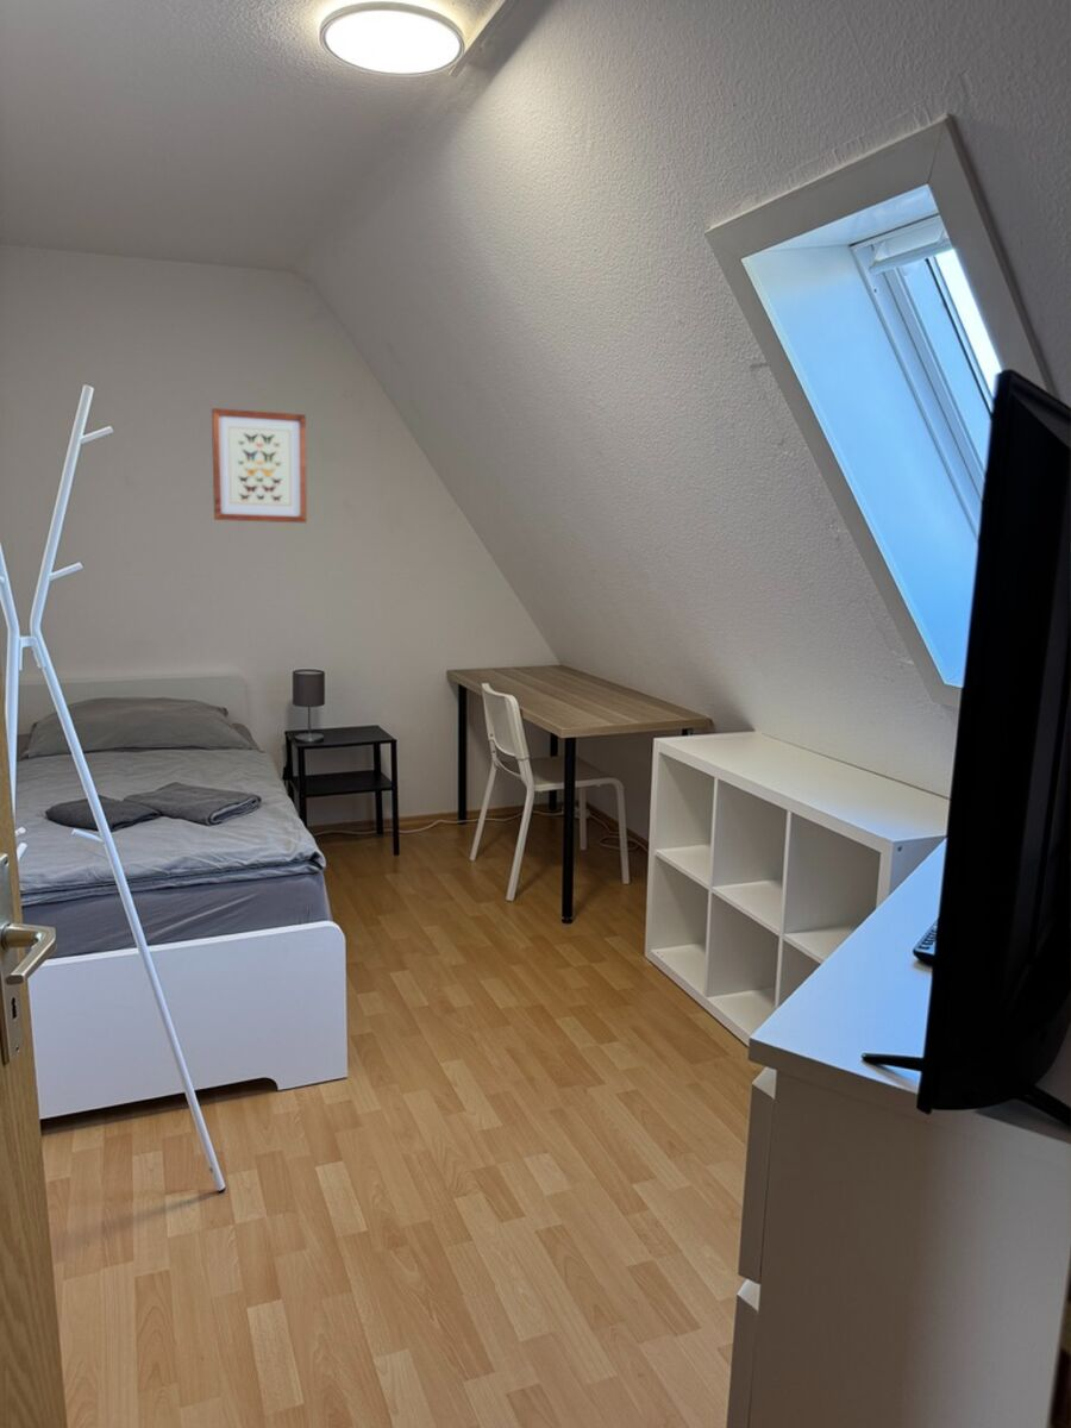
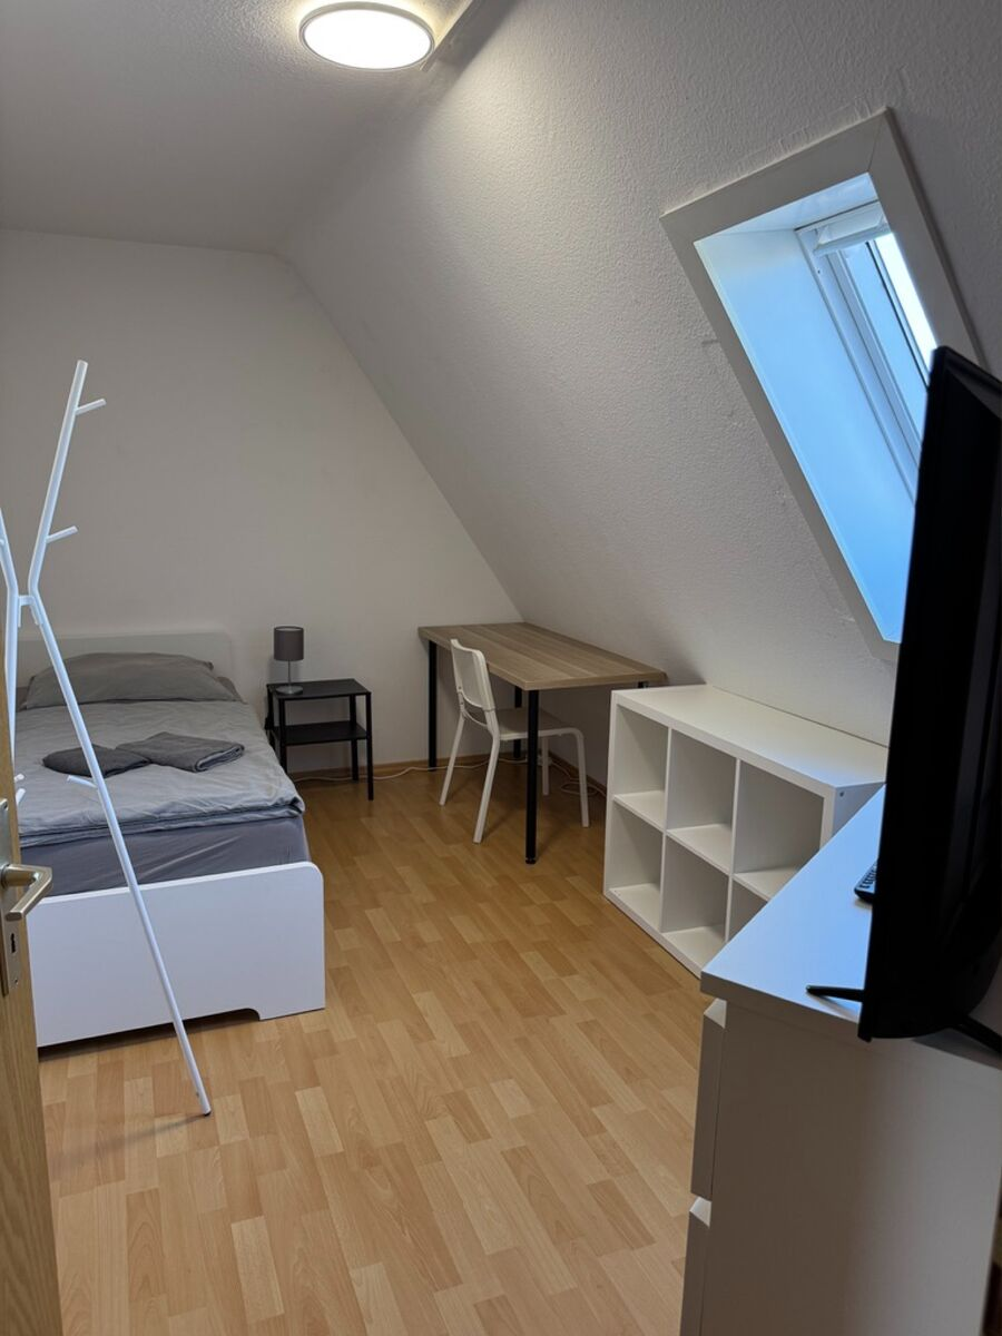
- wall art (259, 466)
